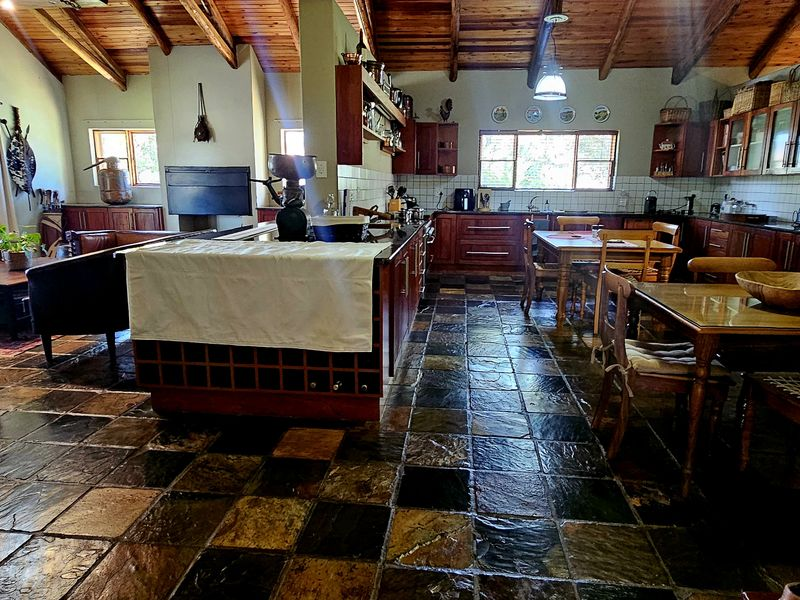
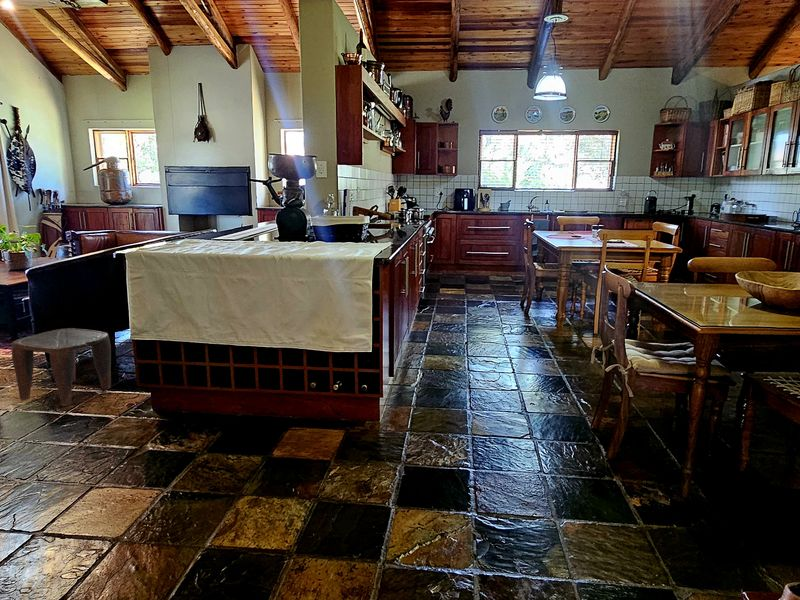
+ stool (64, 364)
